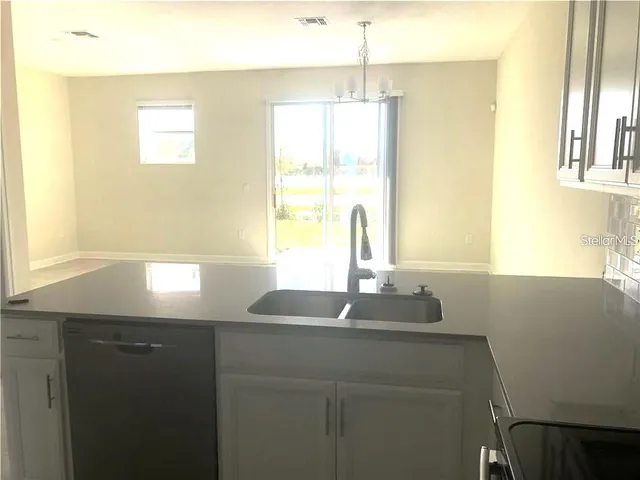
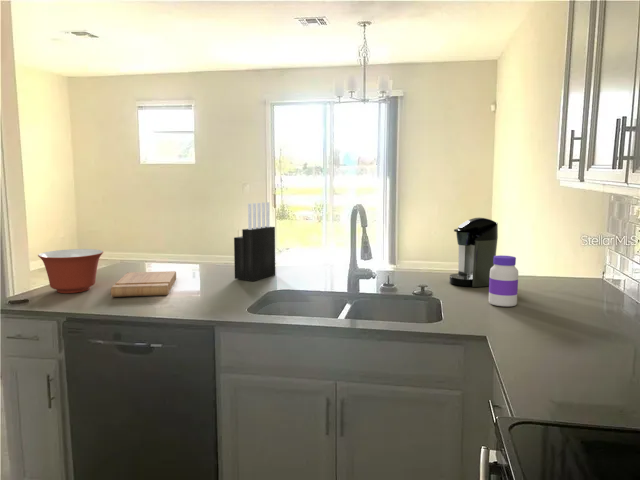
+ mixing bowl (72, 271)
+ knife block (253, 239)
+ coffee maker (470, 248)
+ jar (503, 280)
+ cutting board (146, 283)
